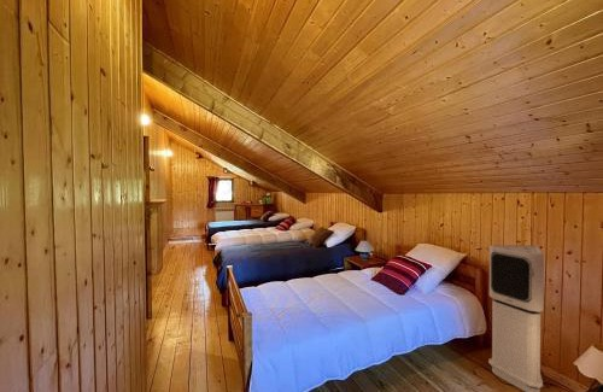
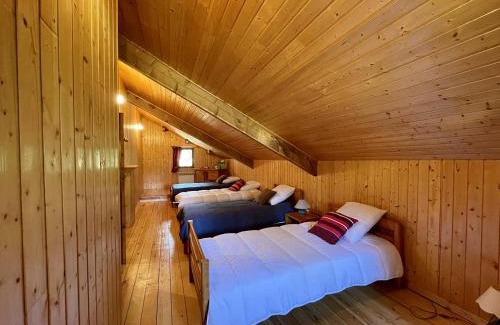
- air purifier (522, 312)
